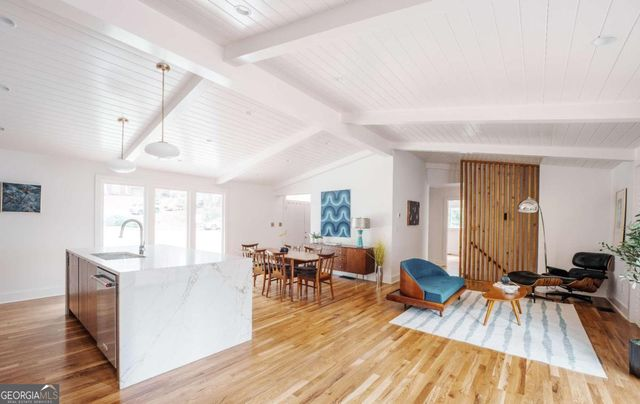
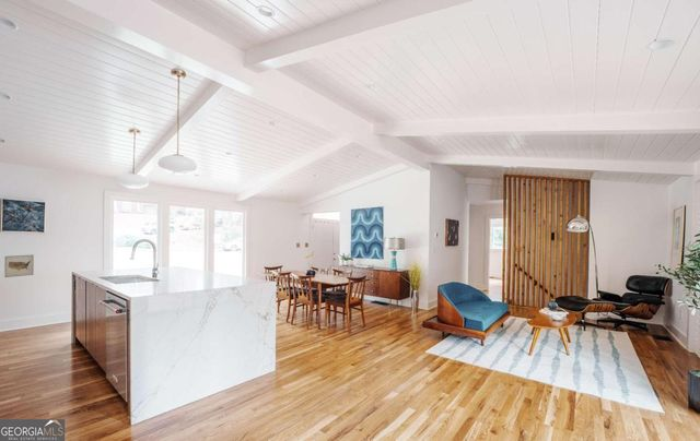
+ wall art (19, 265)
